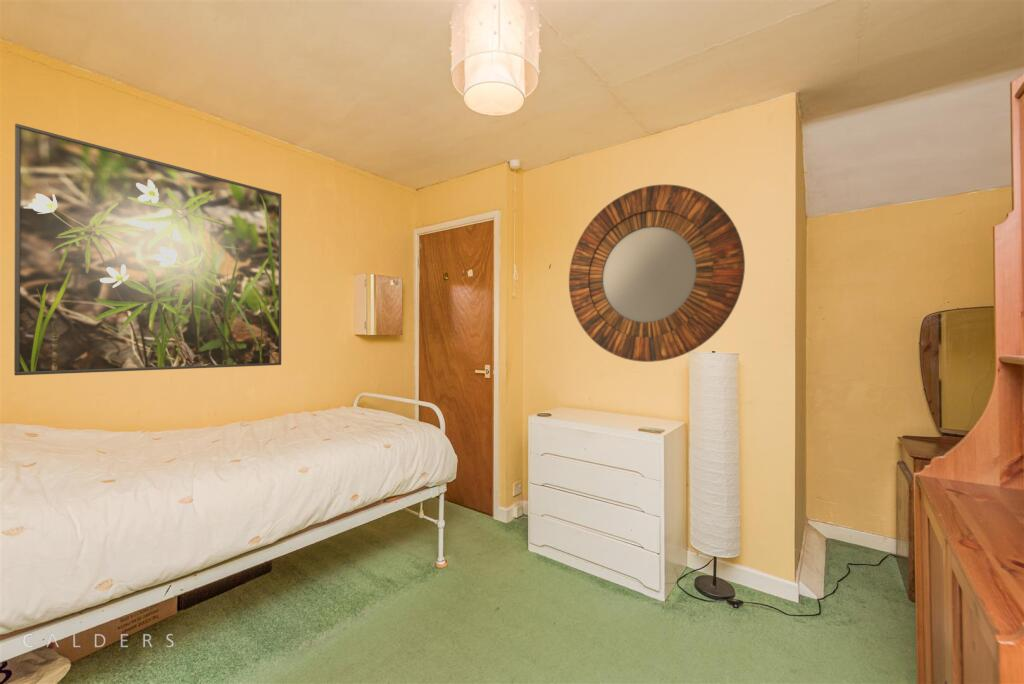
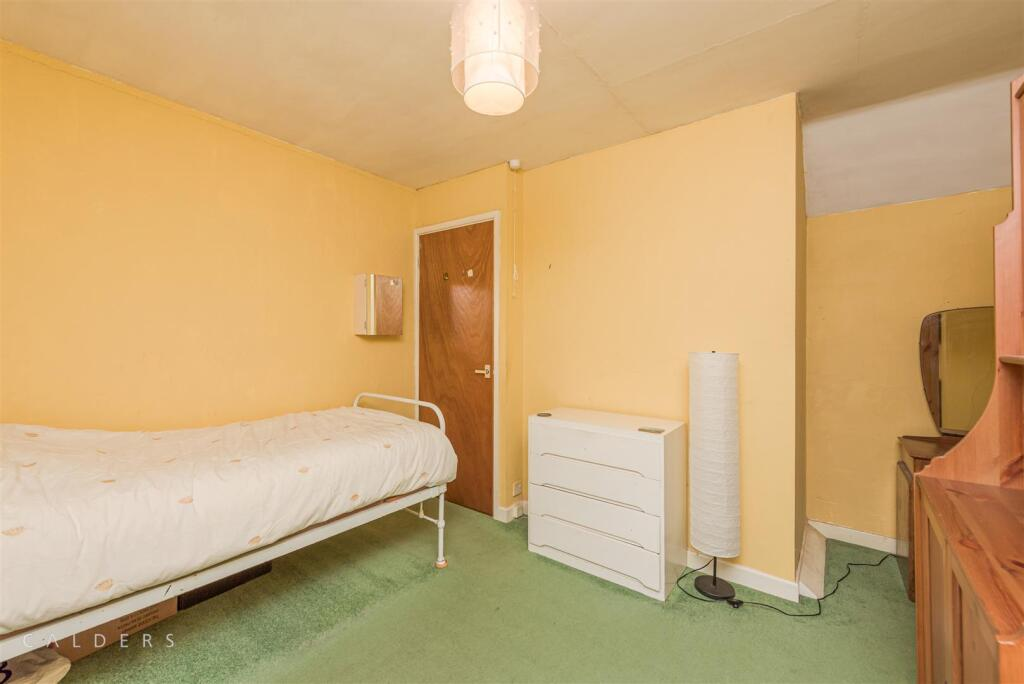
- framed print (173, 267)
- home mirror (645, 274)
